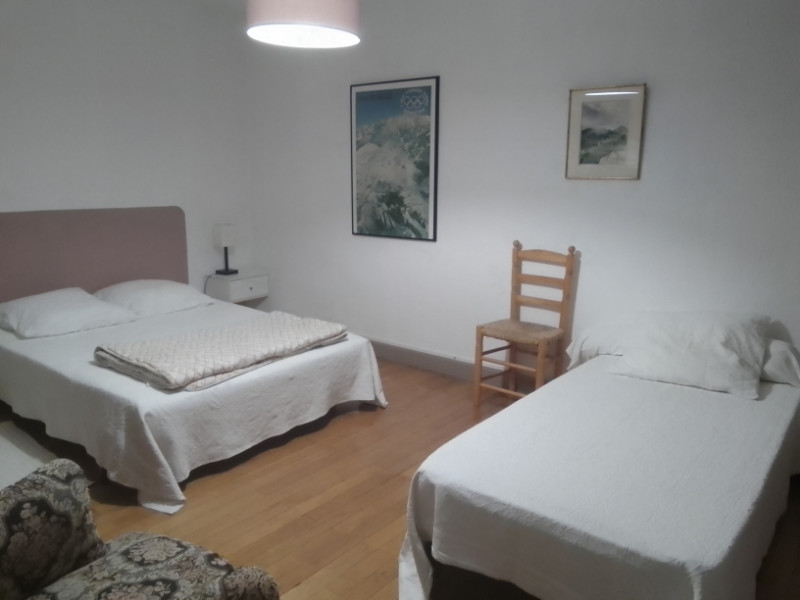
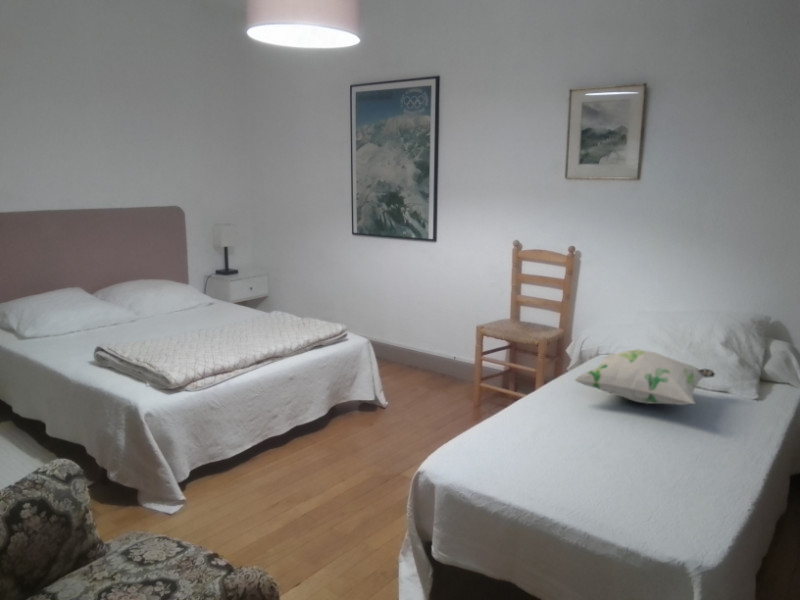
+ decorative pillow (646, 376)
